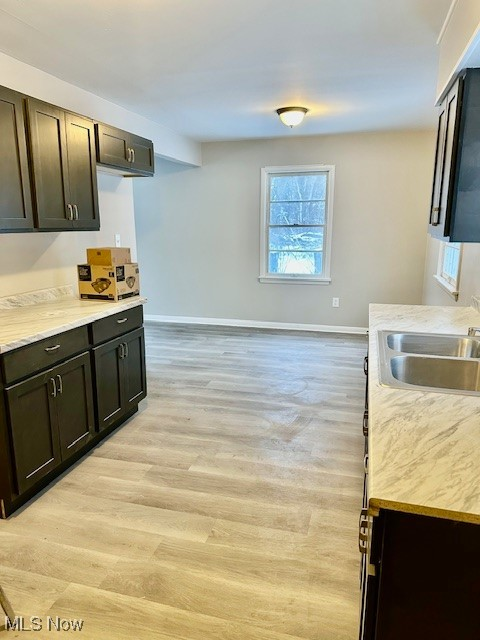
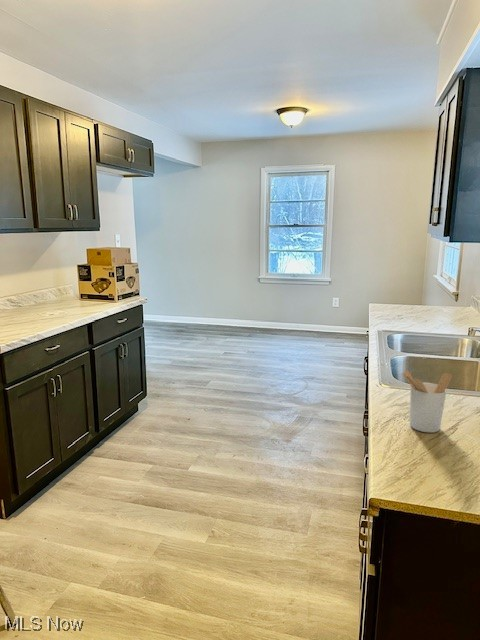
+ utensil holder (422, 399)
